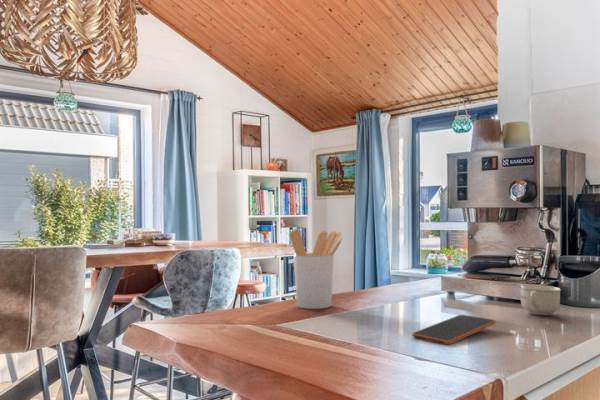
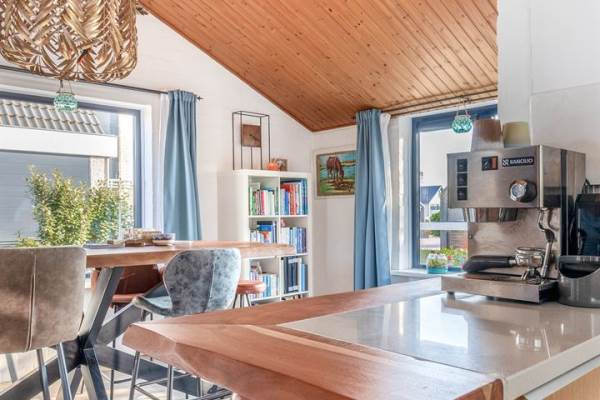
- utensil holder (318, 266)
- smartphone (455, 328)
- cup (538, 300)
